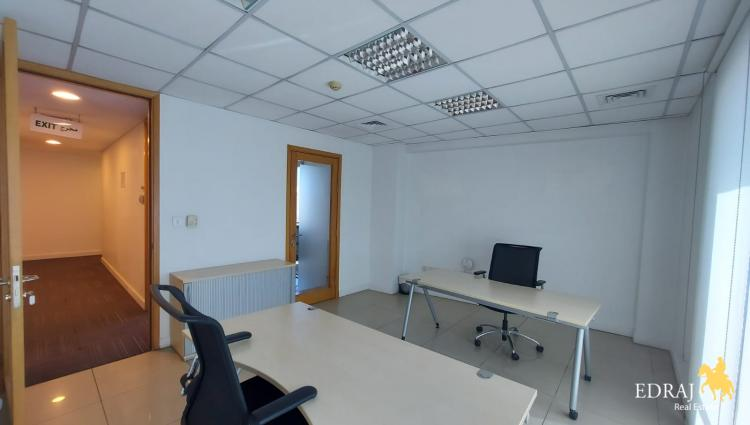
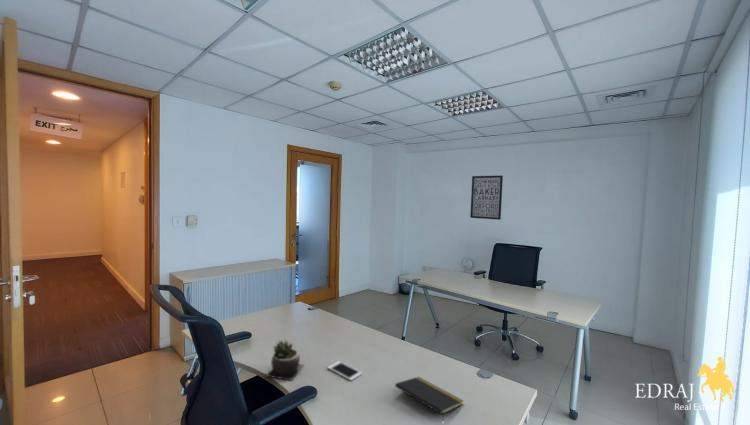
+ wall art (486, 197)
+ notepad (428, 393)
+ succulent plant (285, 355)
+ cell phone (344, 370)
